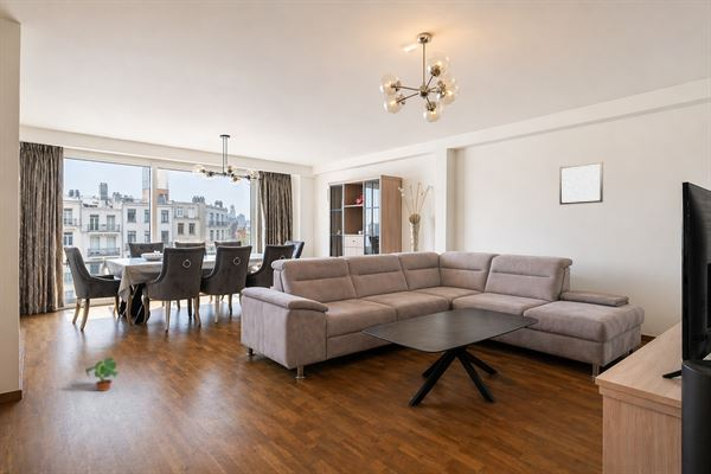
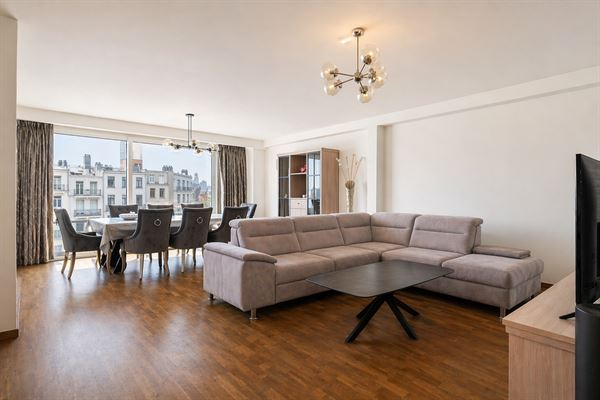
- decorative plant (104, 373)
- wall art (579, 184)
